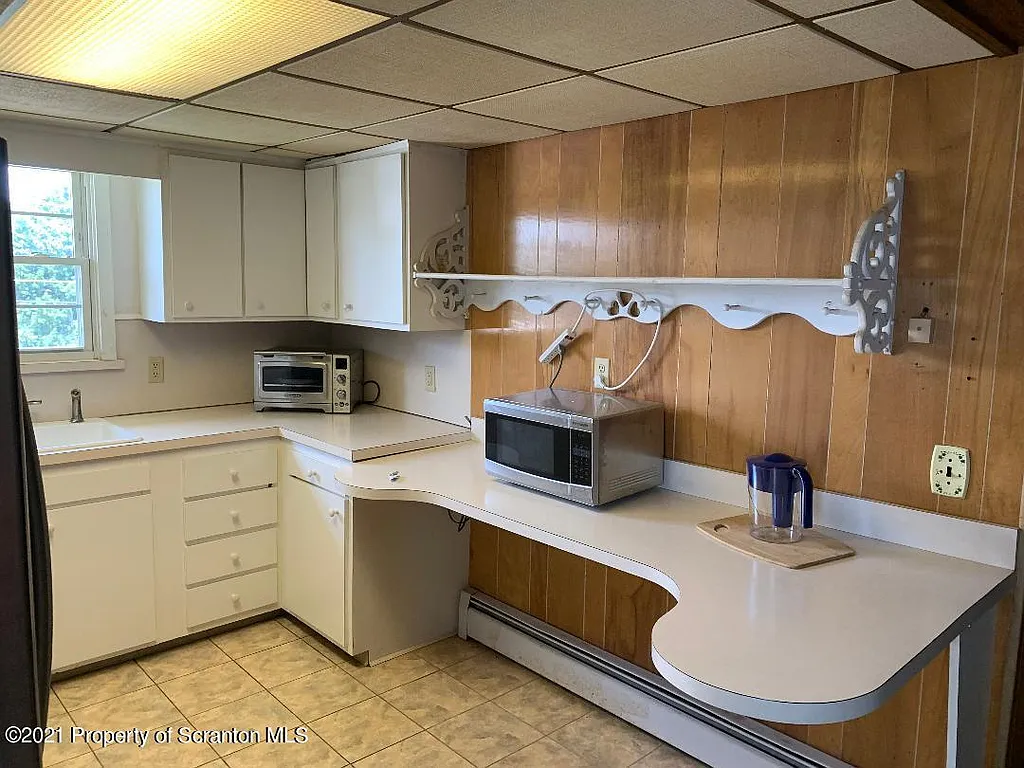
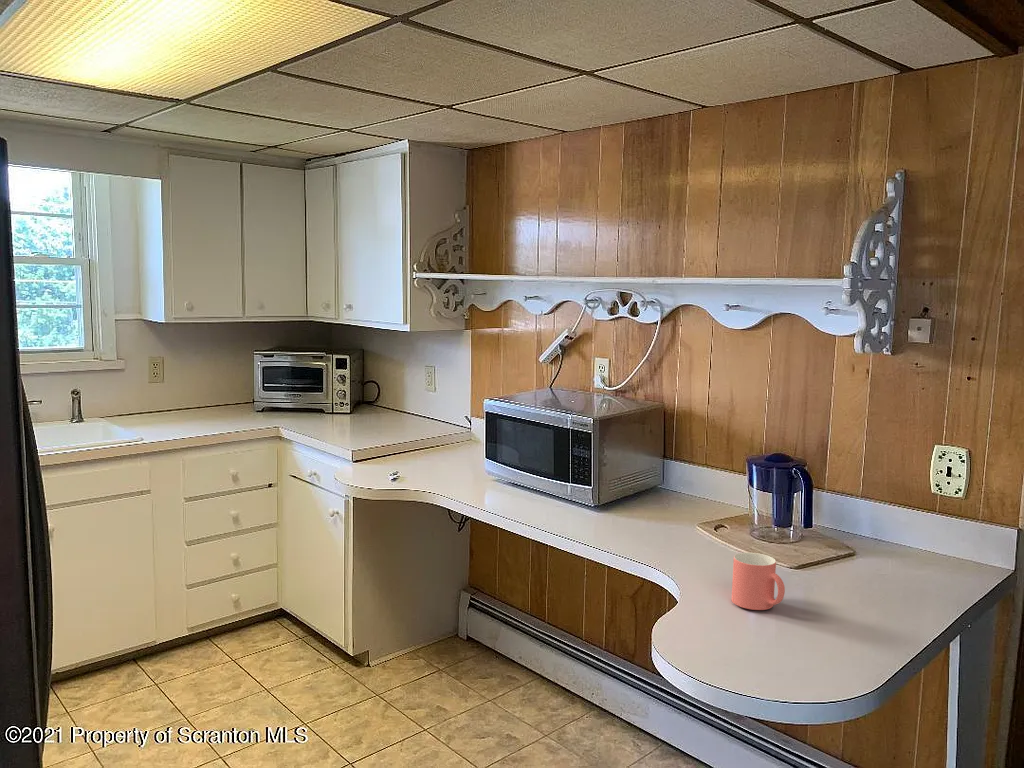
+ mug (759, 583)
